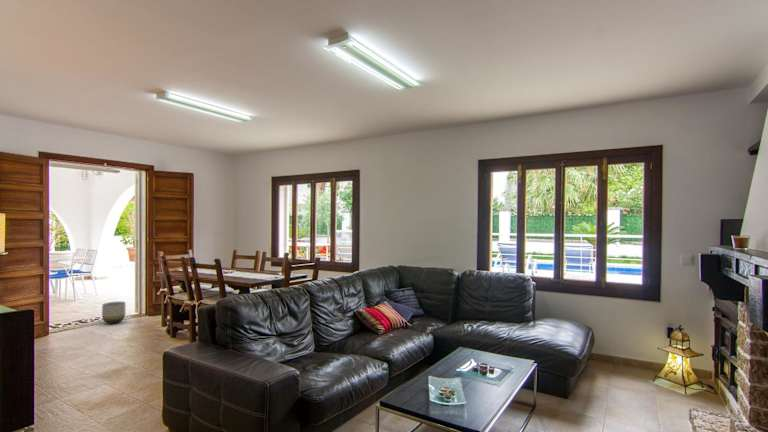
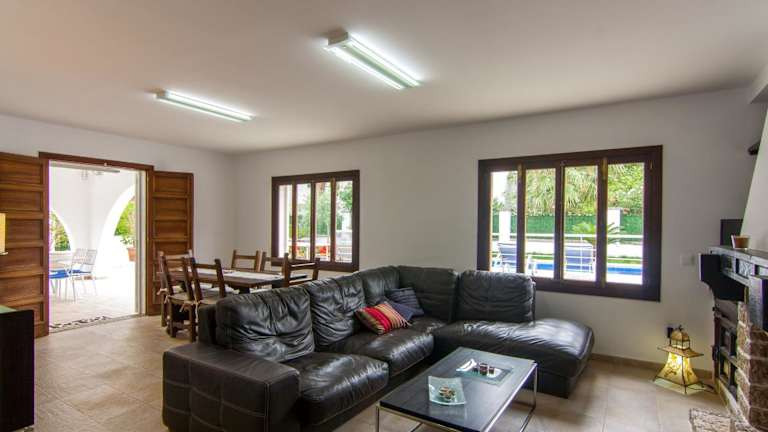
- planter (113, 313)
